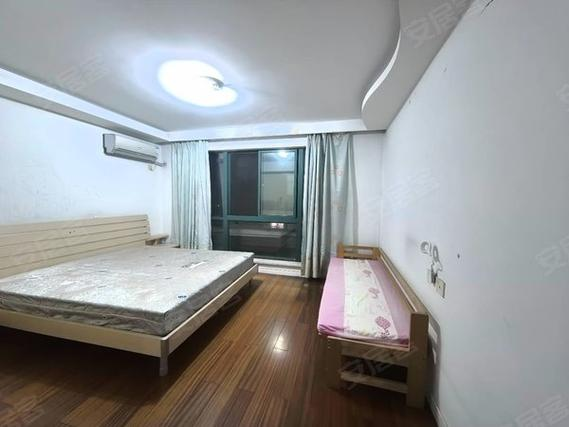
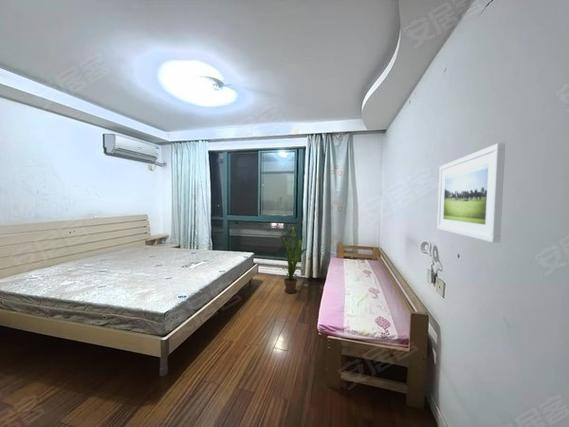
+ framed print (463, 196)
+ house plant (289, 259)
